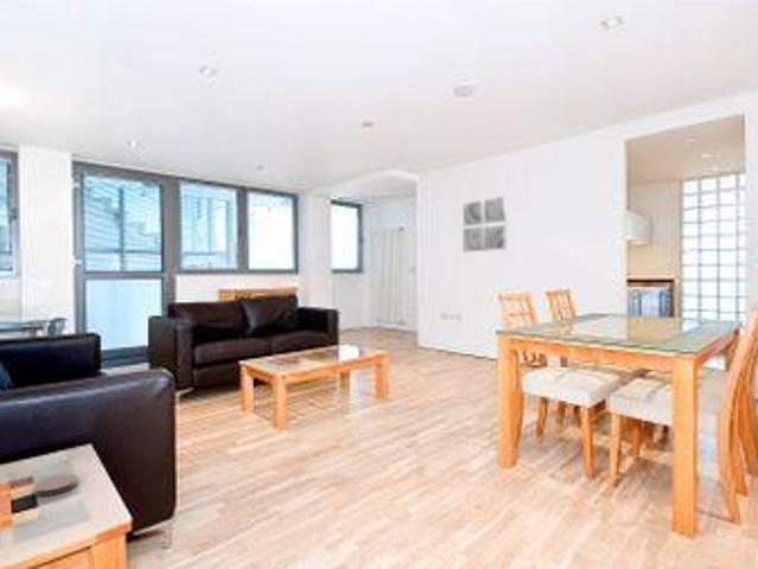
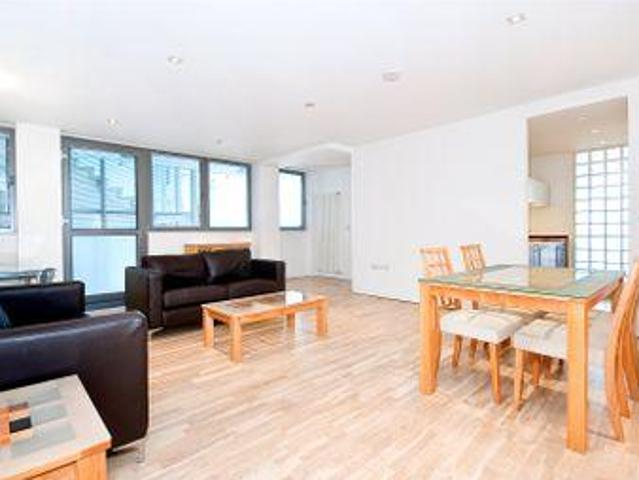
- wall art (483, 224)
- coaster (56, 484)
